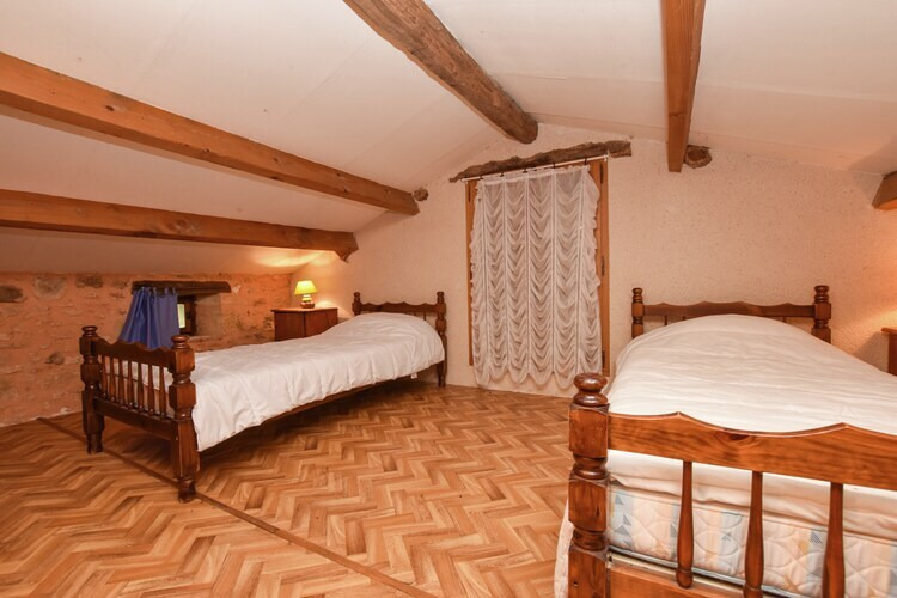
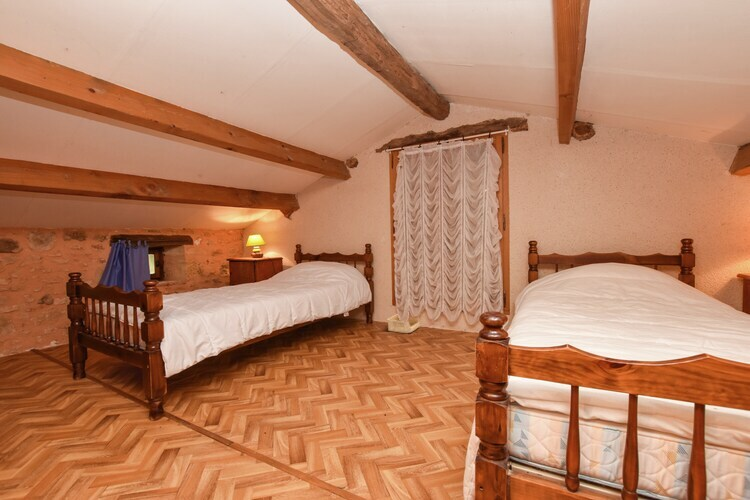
+ storage bin (403, 323)
